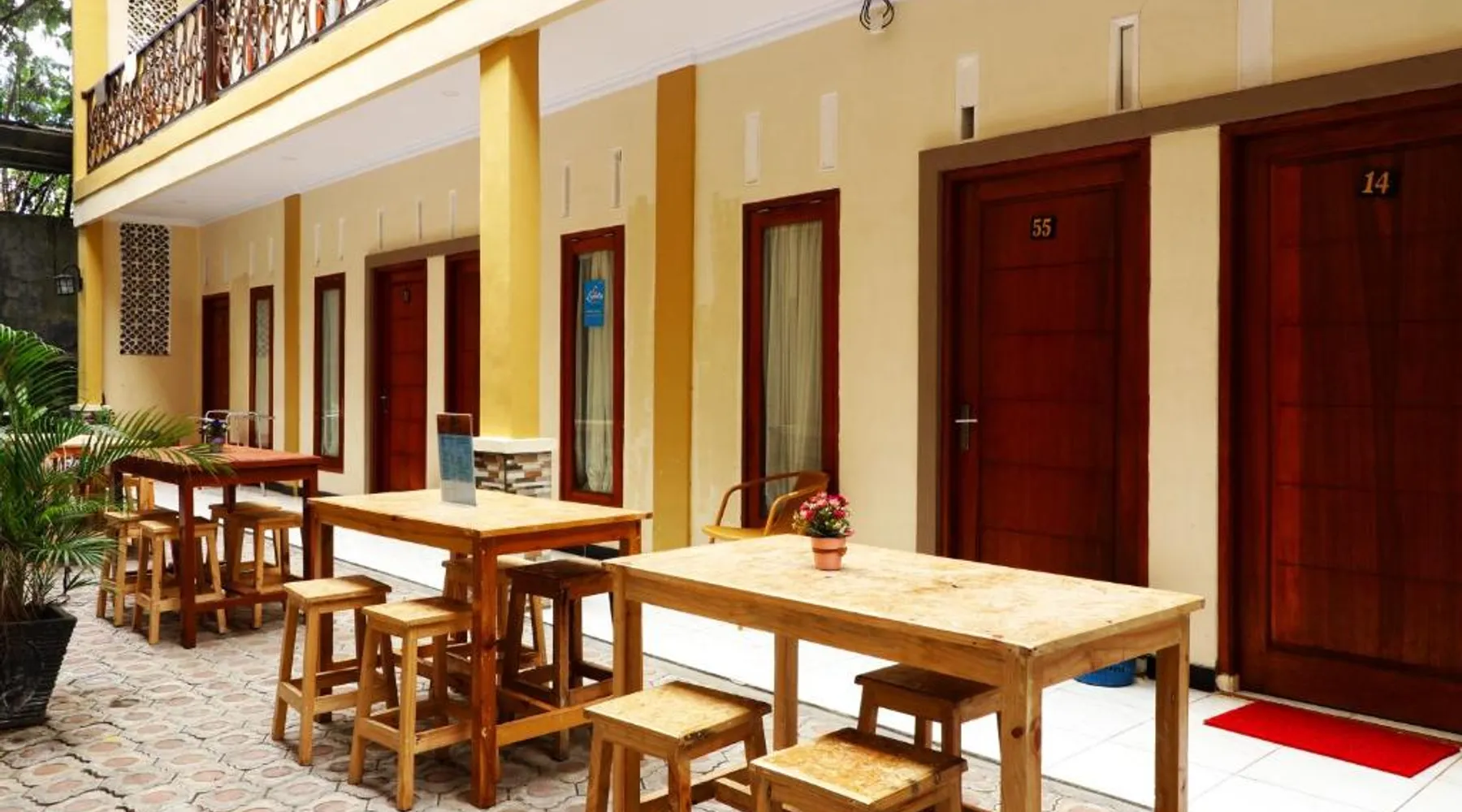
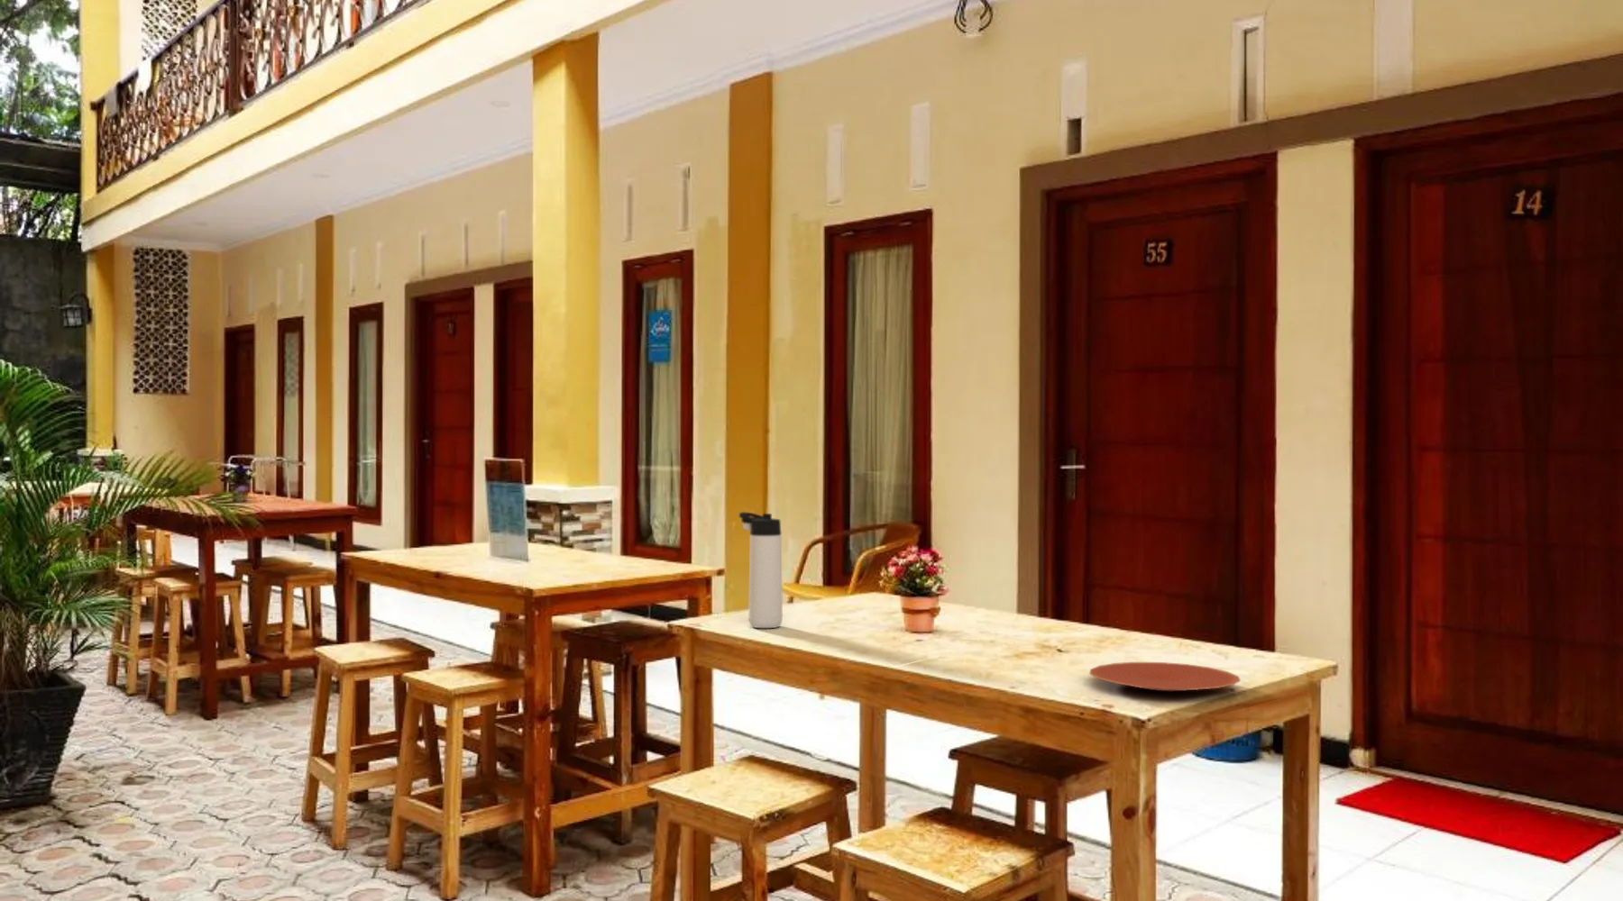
+ plate (1163, 680)
+ thermos bottle (759, 568)
